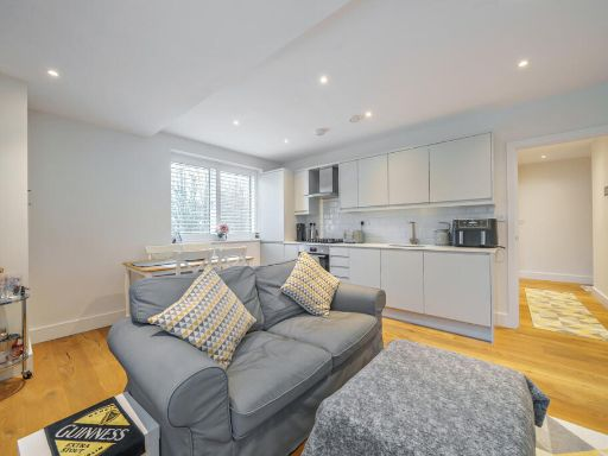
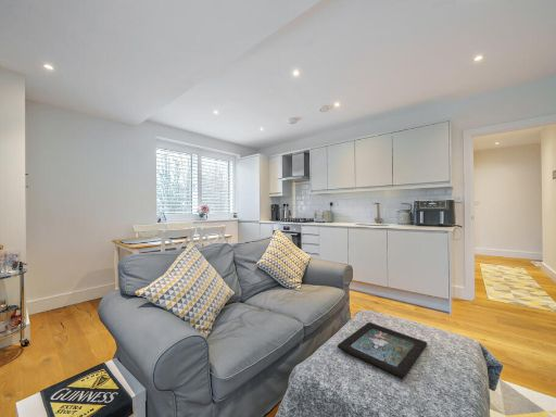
+ decorative tray (382, 344)
